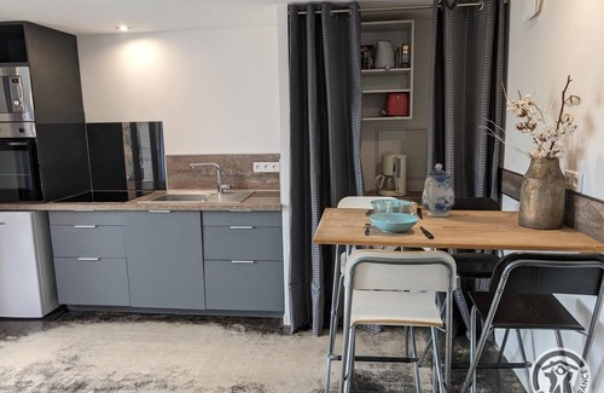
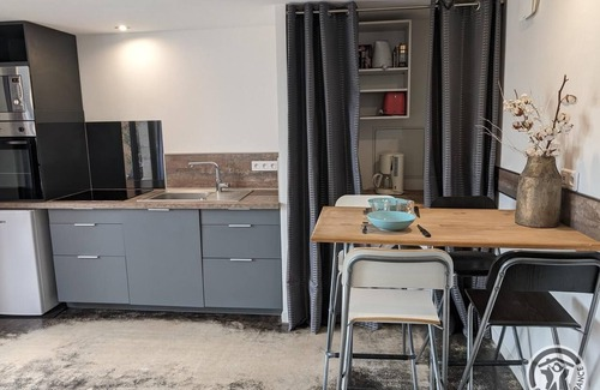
- teapot (437, 189)
